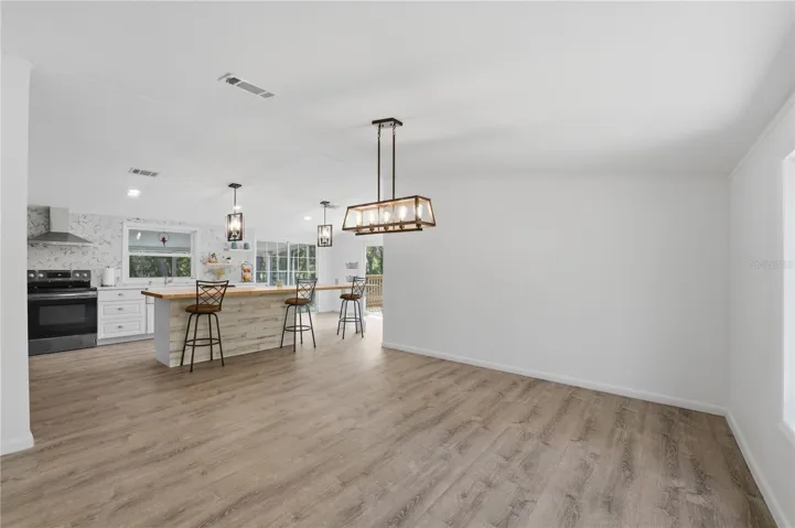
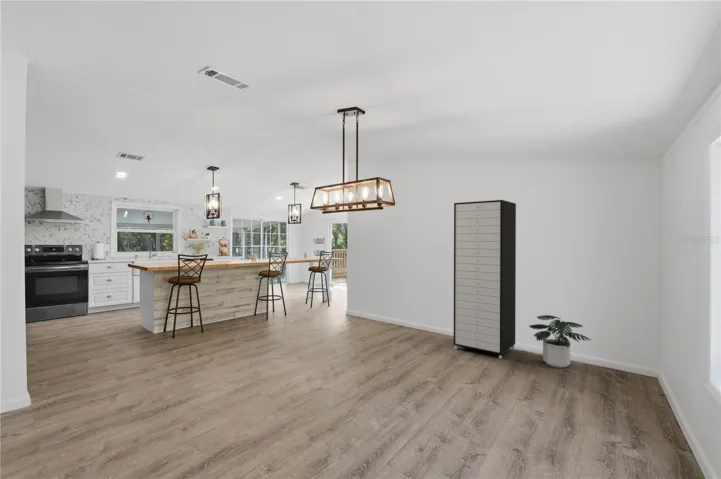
+ storage cabinet (484, 276)
+ potted plant (557, 341)
